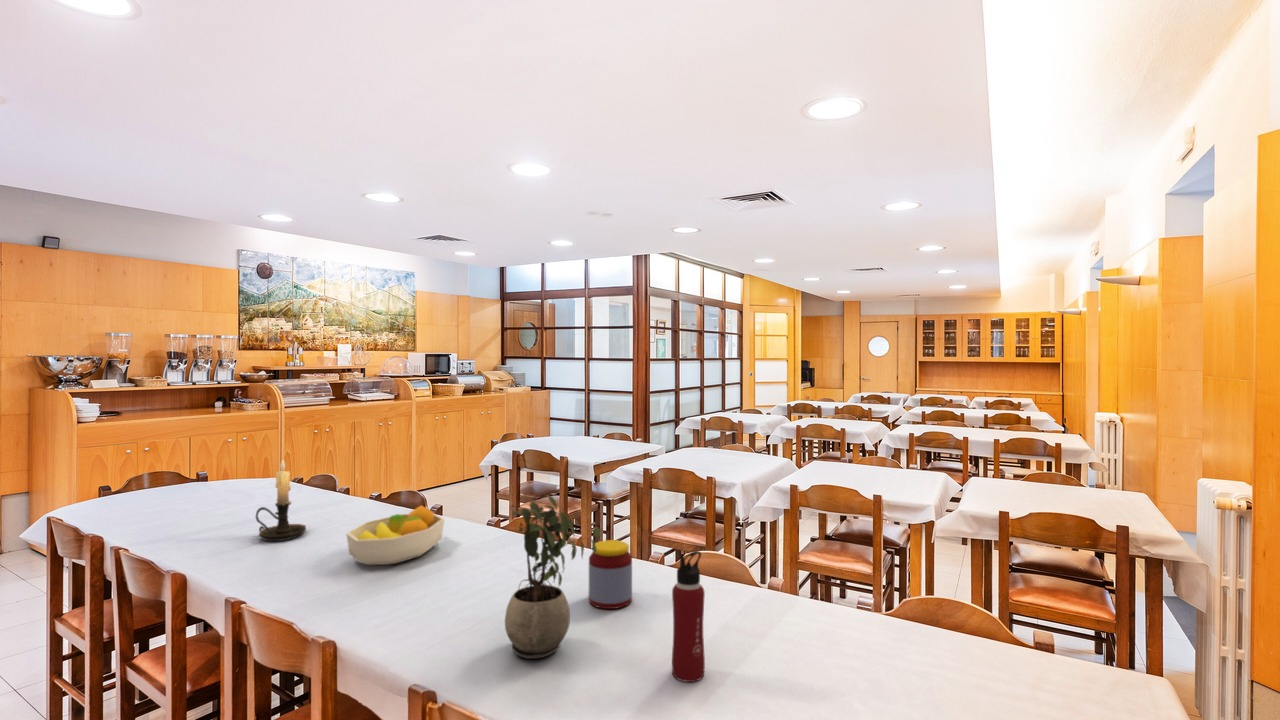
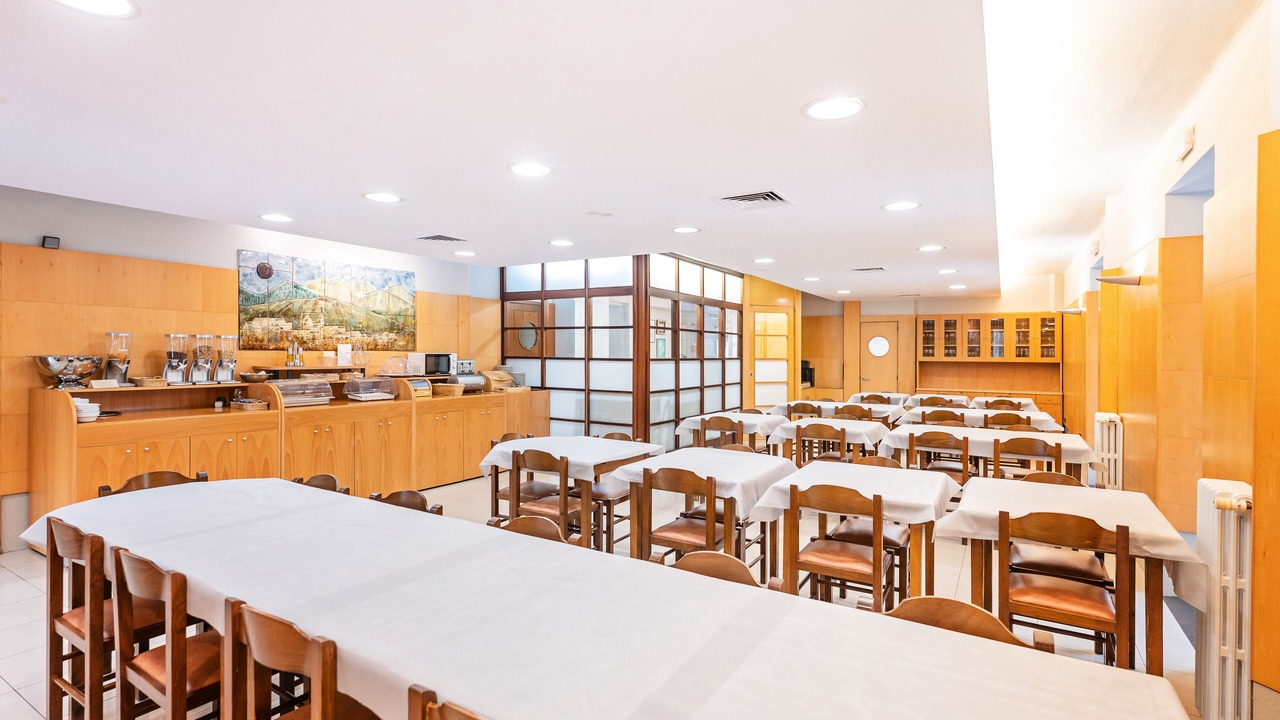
- potted plant (550, 569)
- fruit bowl (397, 533)
- candle holder (277, 497)
- jar (610, 572)
- water bottle (688, 613)
